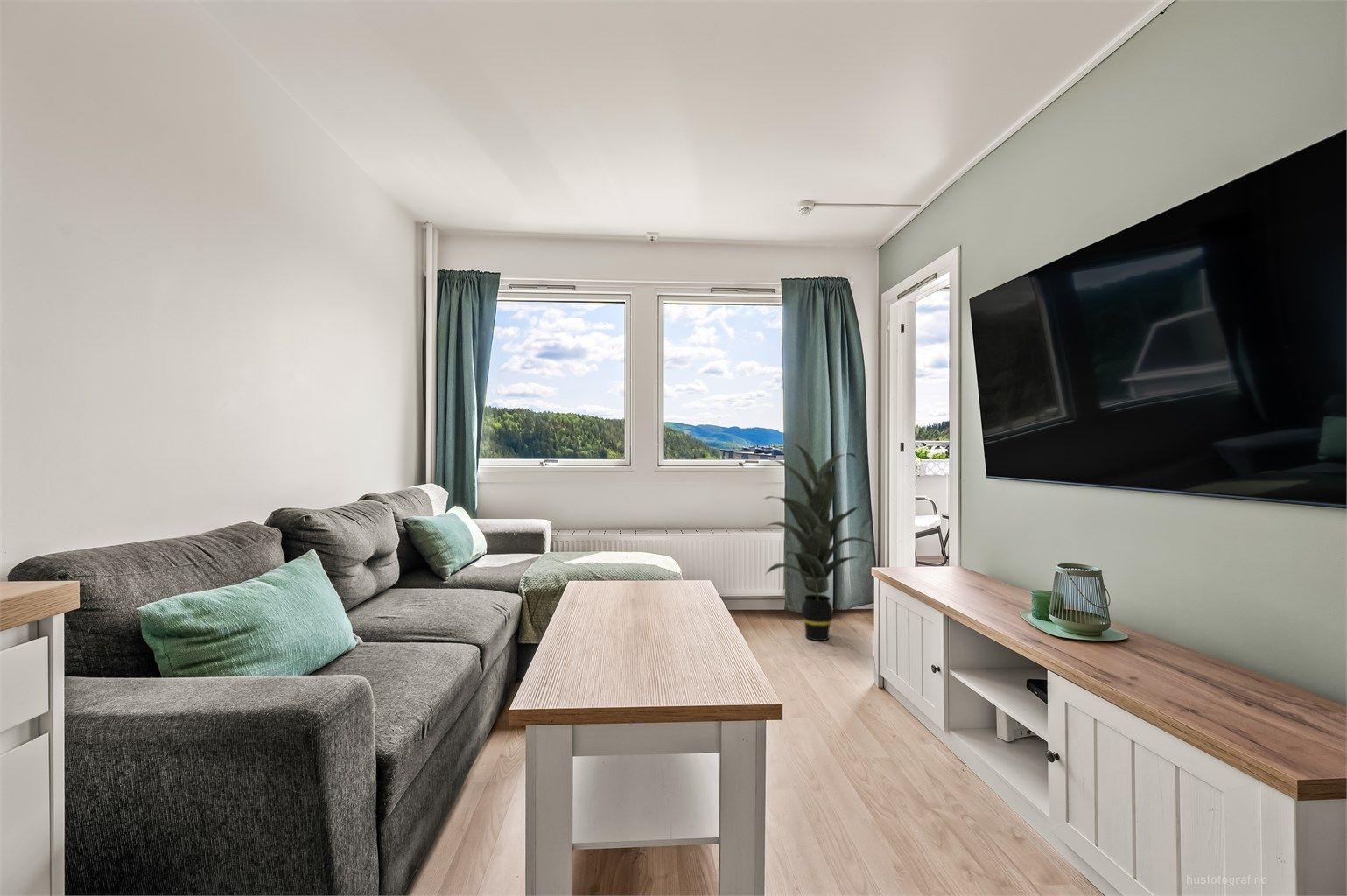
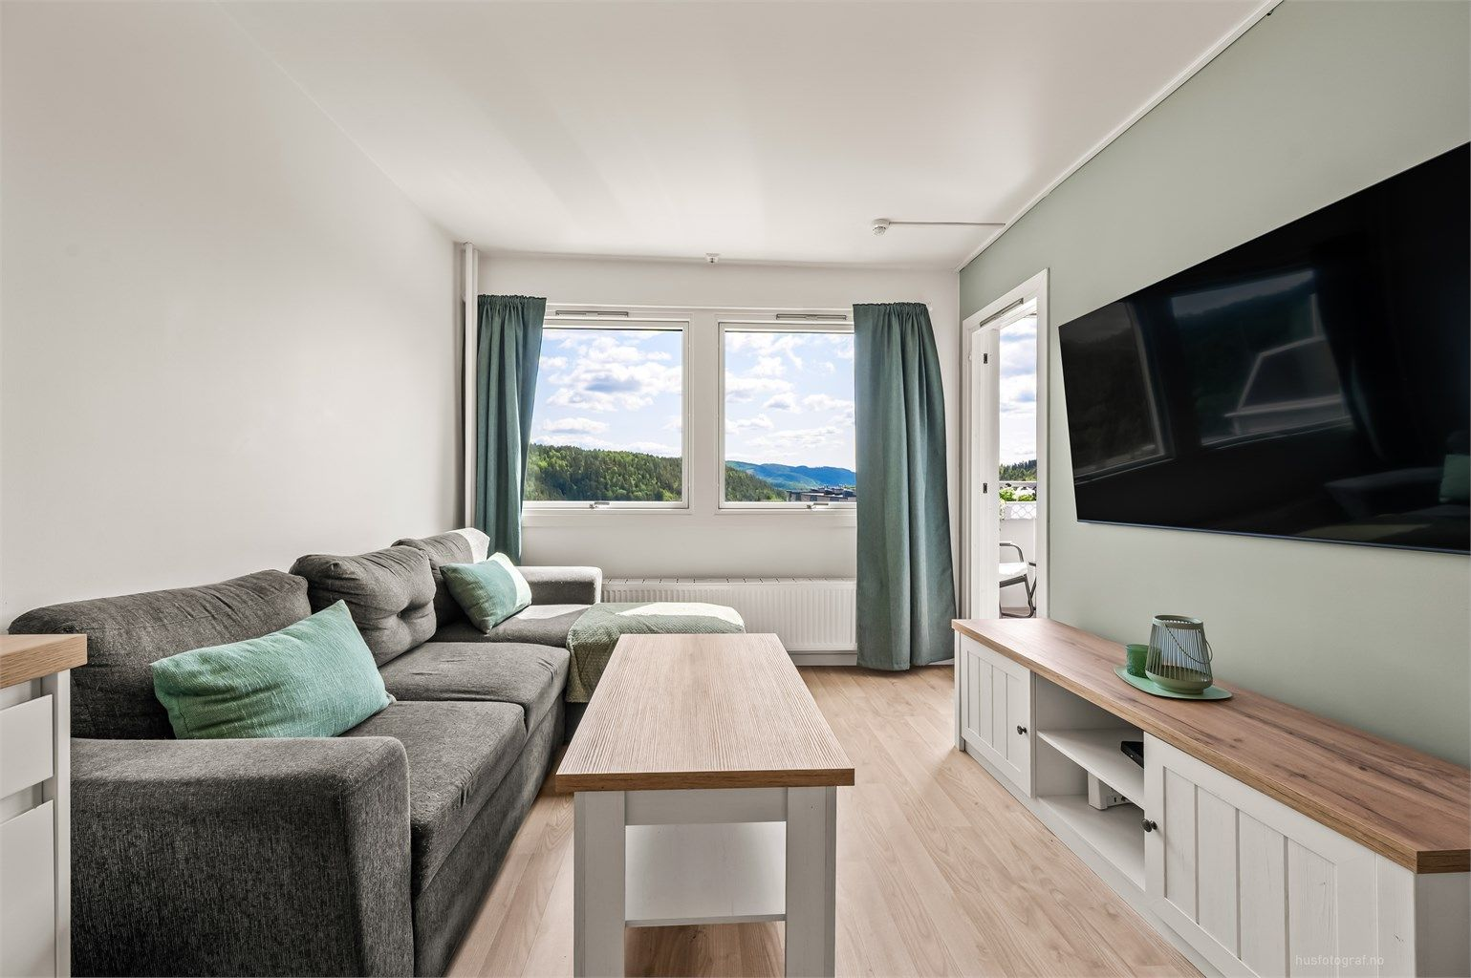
- indoor plant (809, 539)
